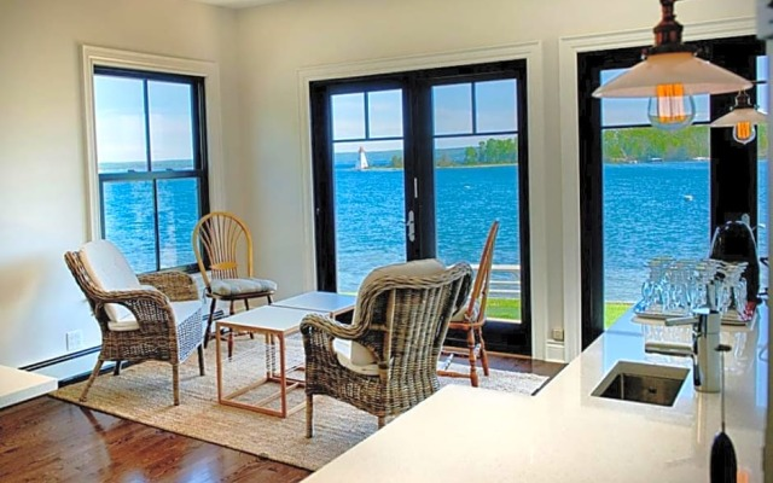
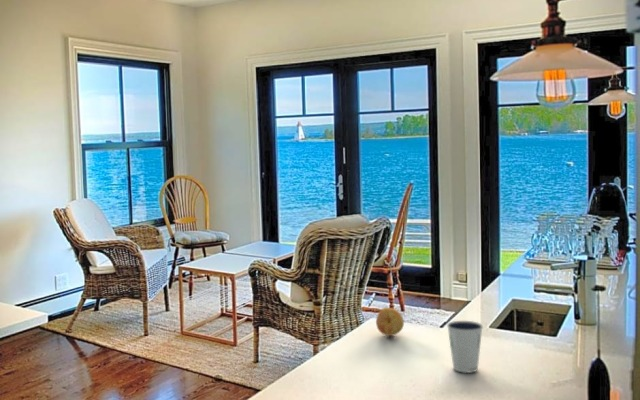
+ dixie cup (465, 347)
+ fruit (390, 321)
